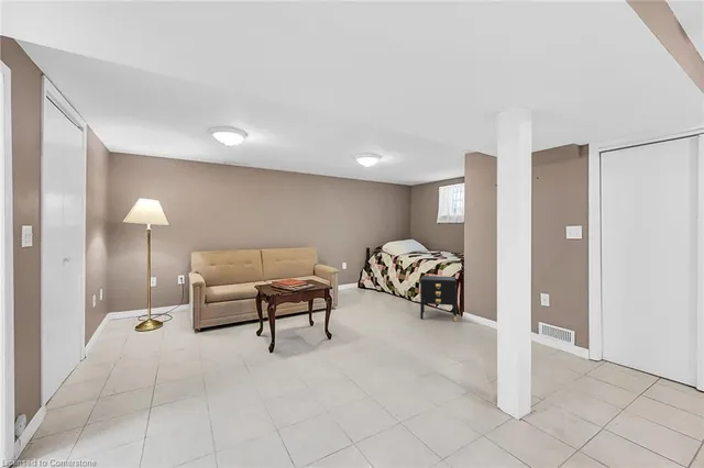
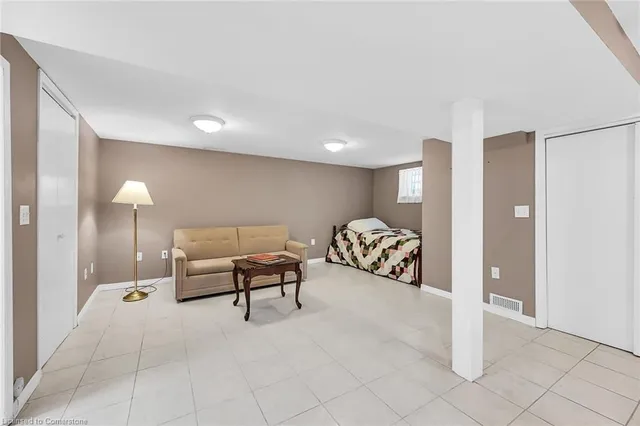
- nightstand (438, 297)
